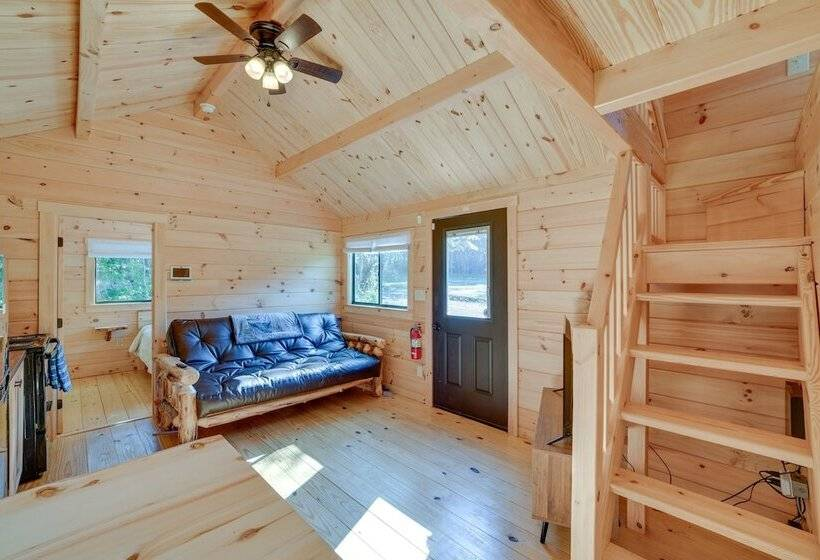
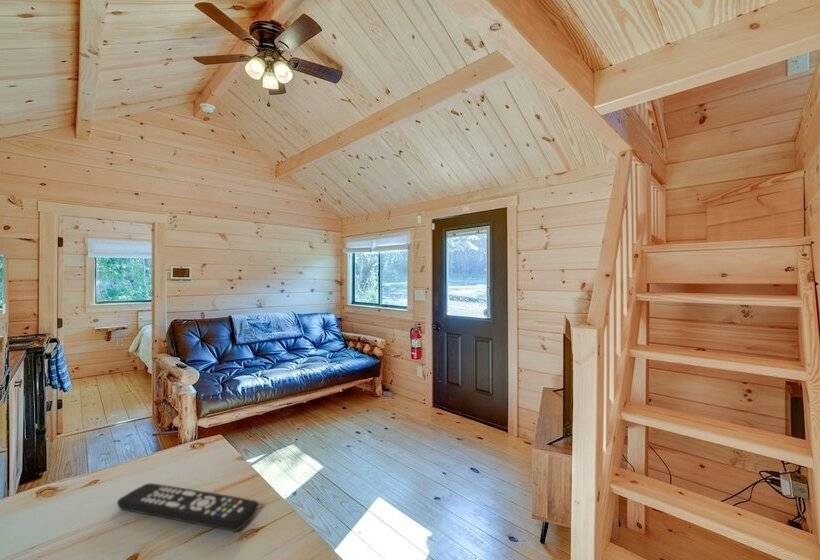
+ remote control (187, 506)
